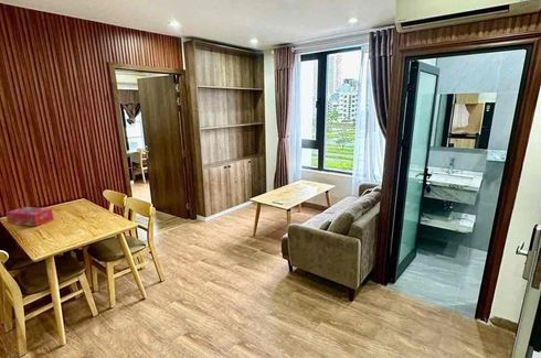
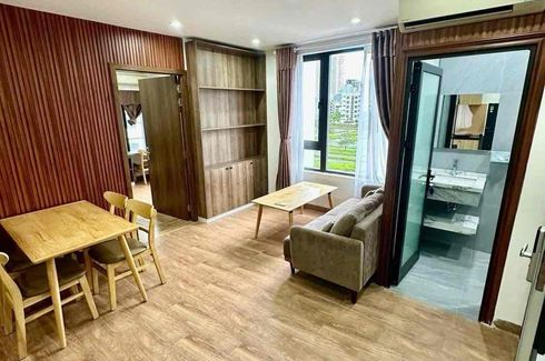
- tissue box (30, 216)
